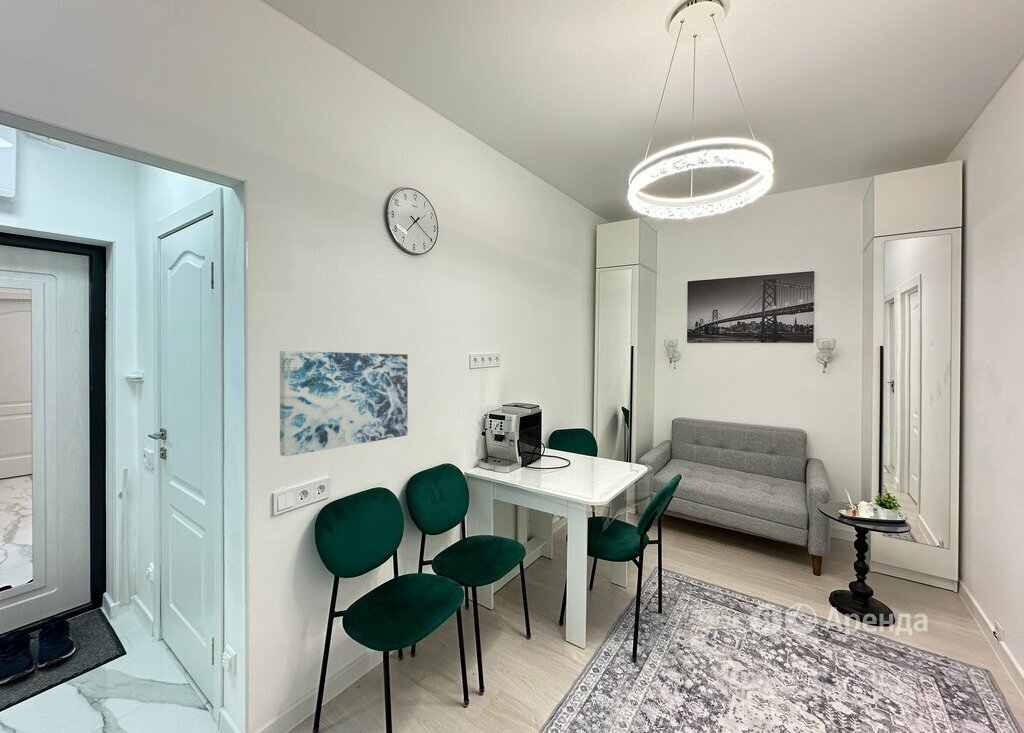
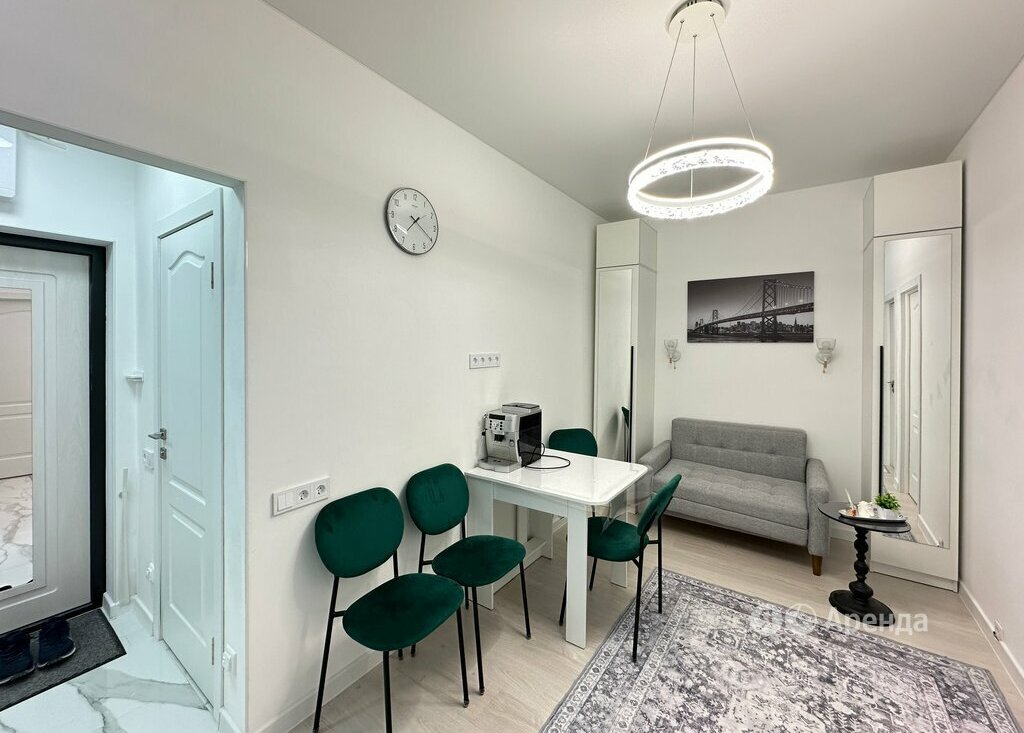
- wall art (351, 398)
